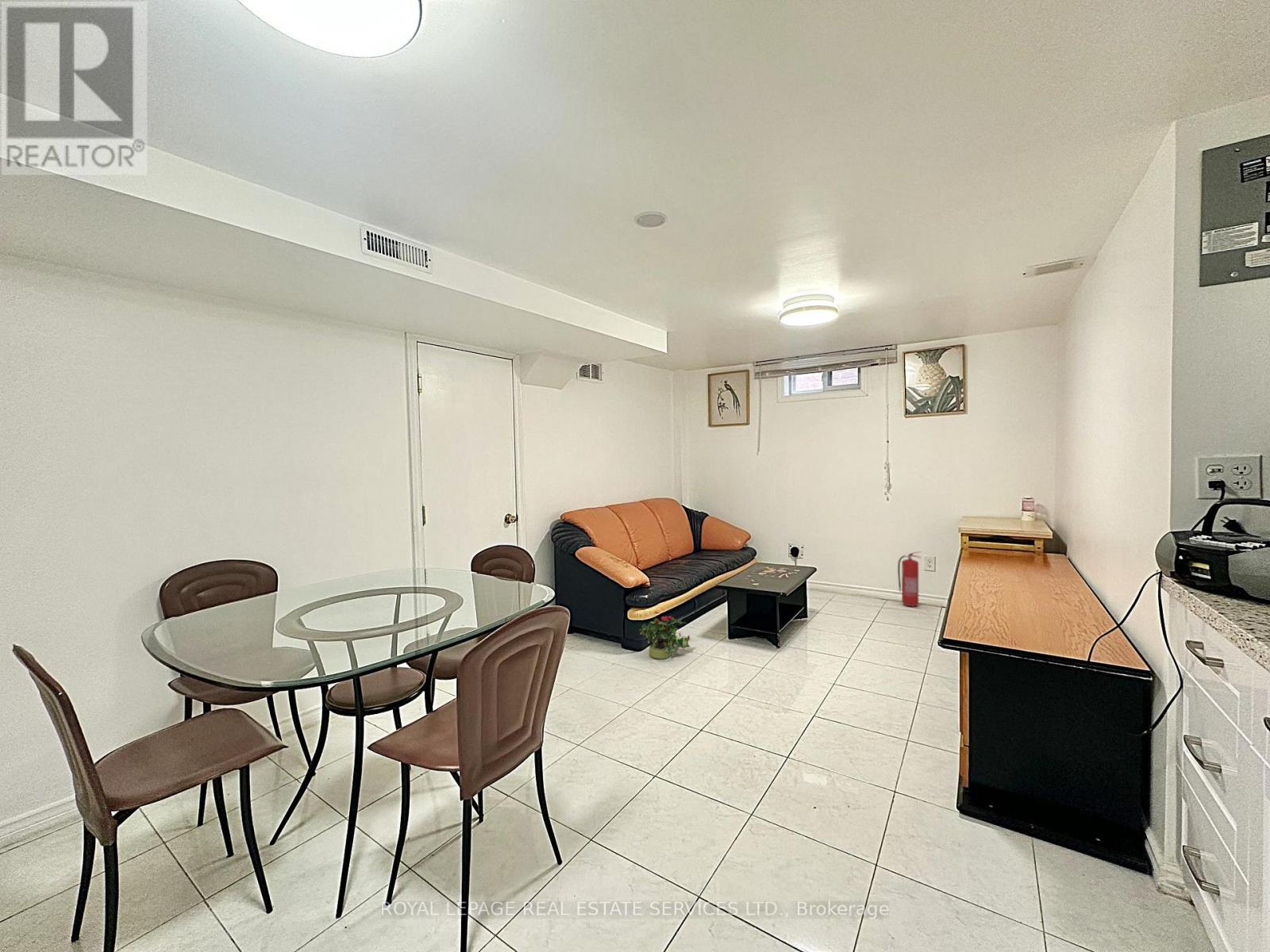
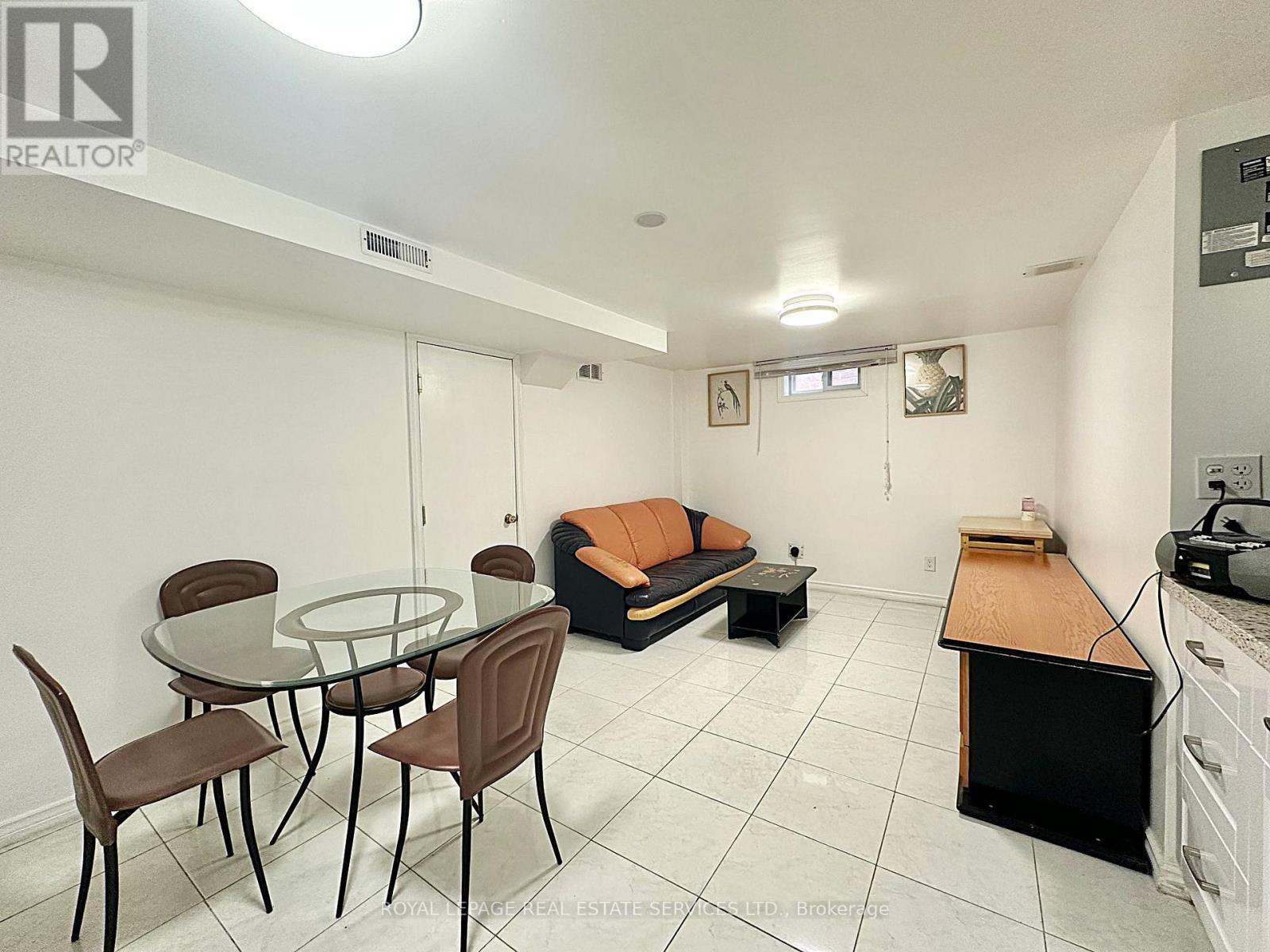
- fire extinguisher (909, 578)
- potted plant (664, 633)
